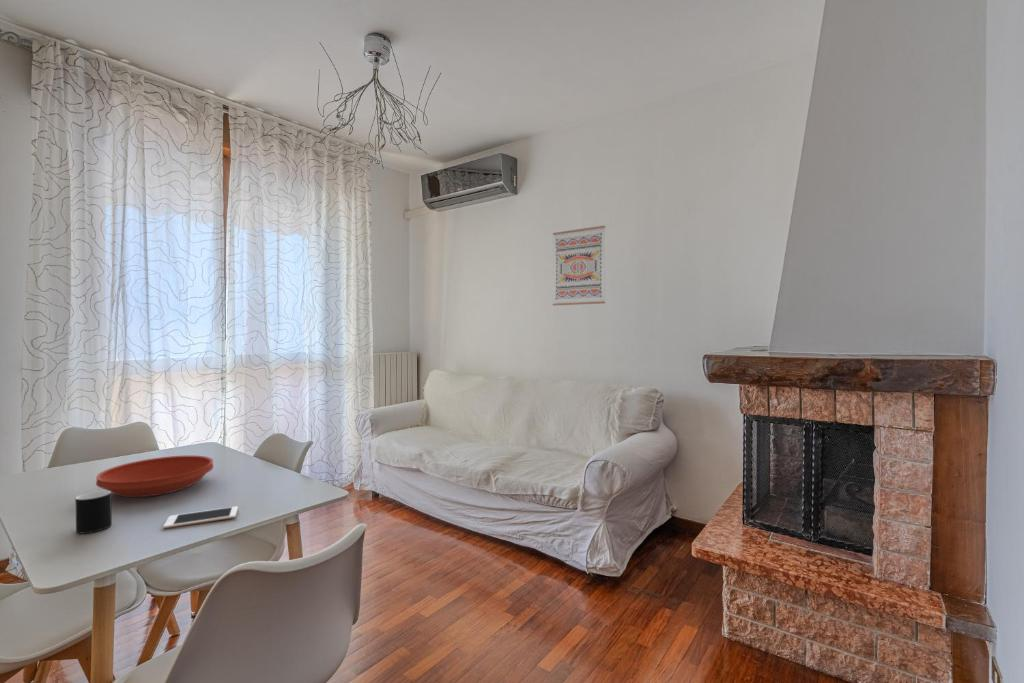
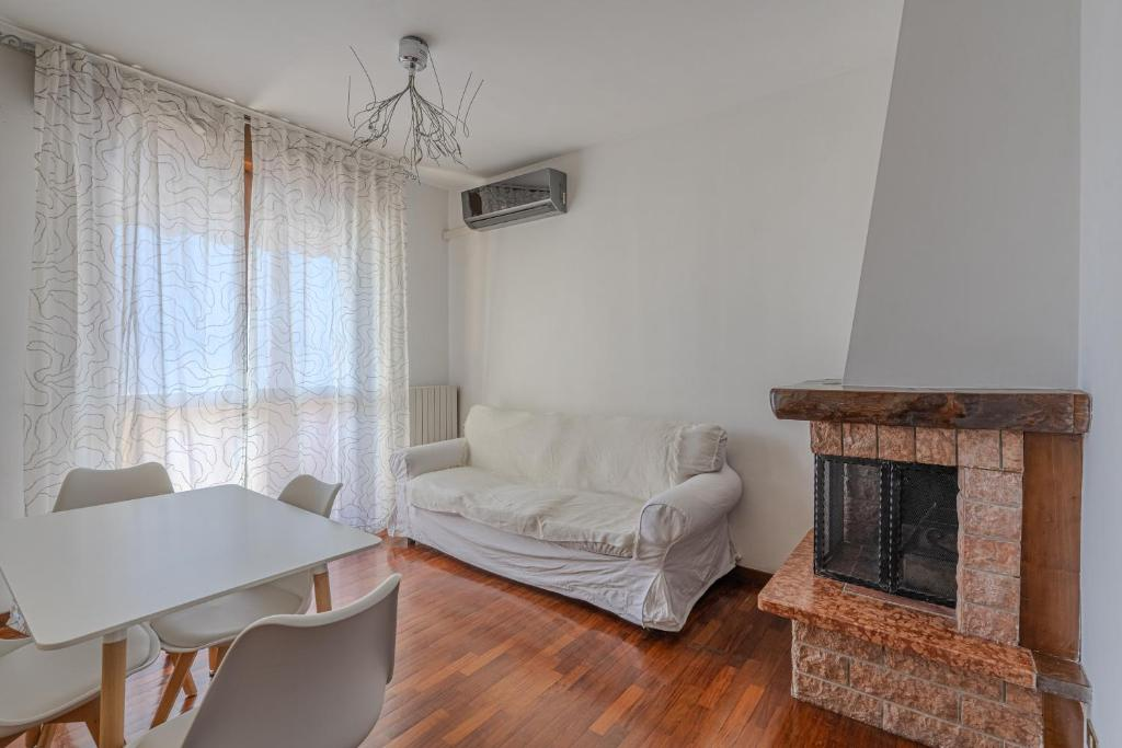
- cell phone (202, 516)
- wall art (578, 267)
- cup (92, 510)
- bowl (158, 477)
